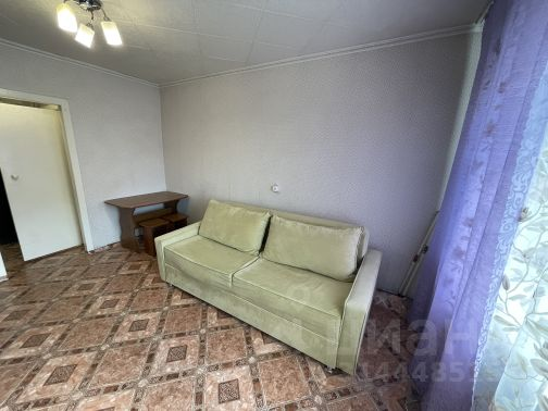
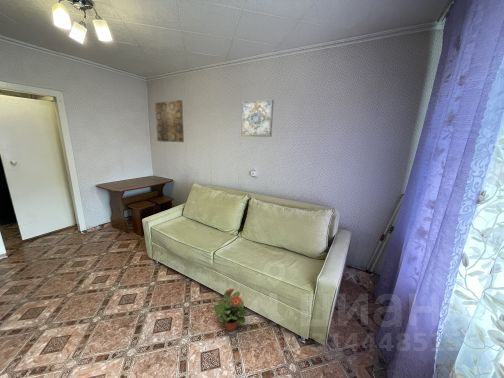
+ wall art (256, 119)
+ wall art (169, 122)
+ potted plant (232, 309)
